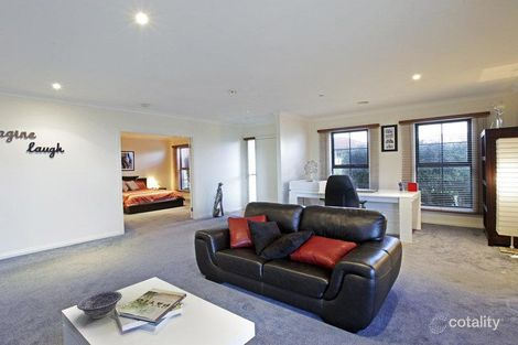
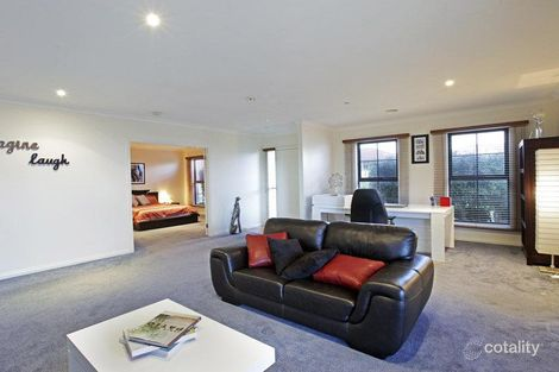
- decorative bowl (100, 306)
